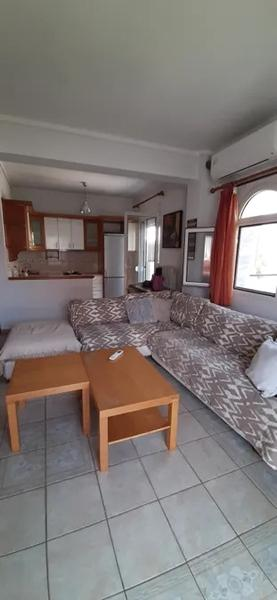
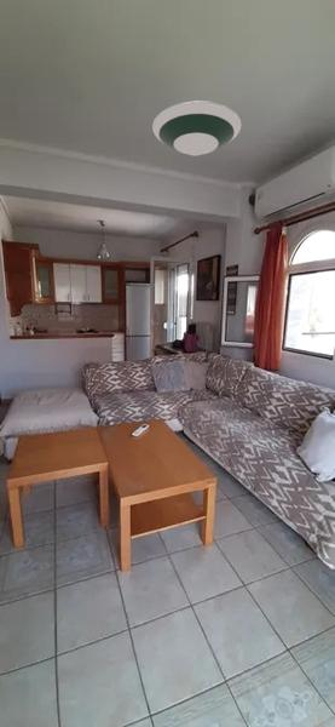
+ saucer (196, 141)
